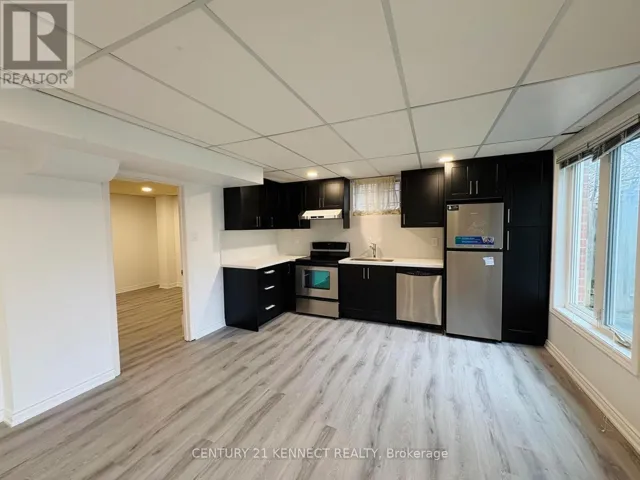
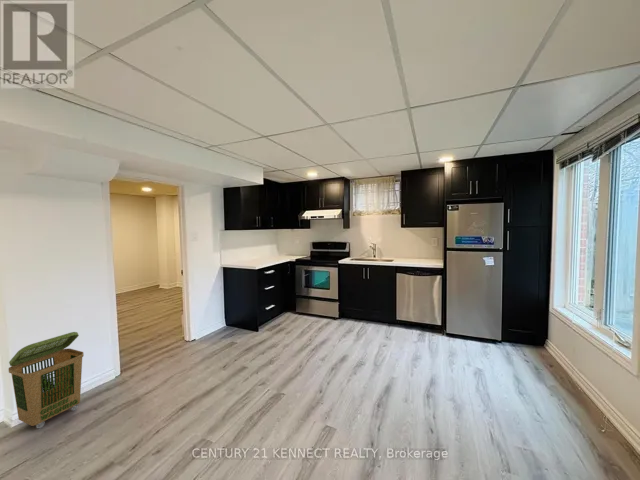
+ laundry basket (49, 377)
